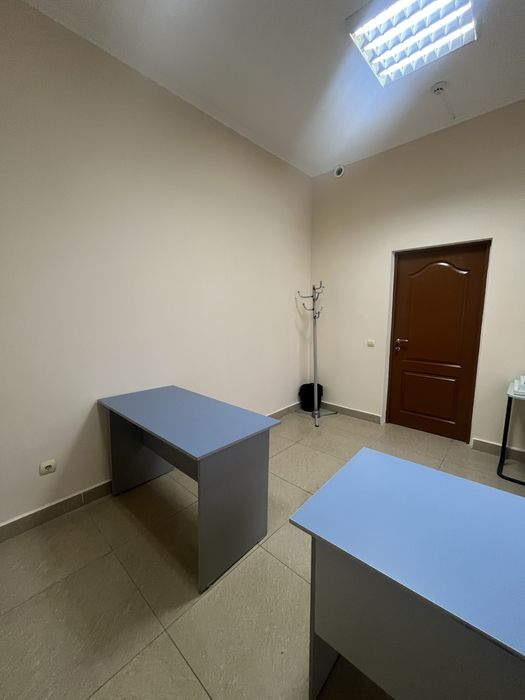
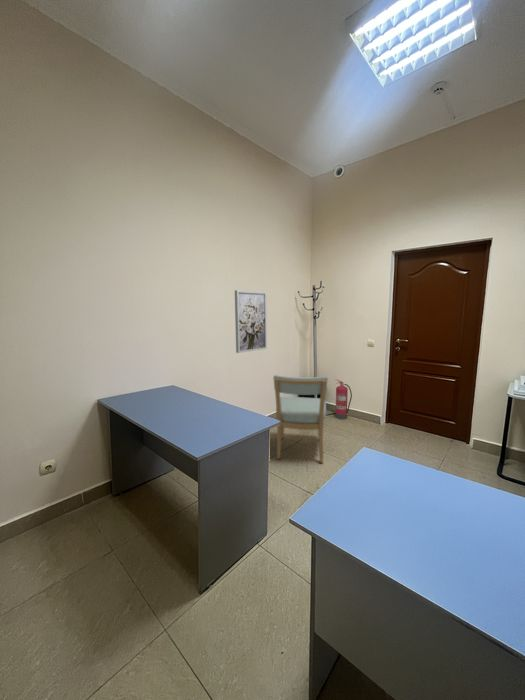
+ fire extinguisher (343, 399)
+ wall art (251, 321)
+ chair (300, 412)
